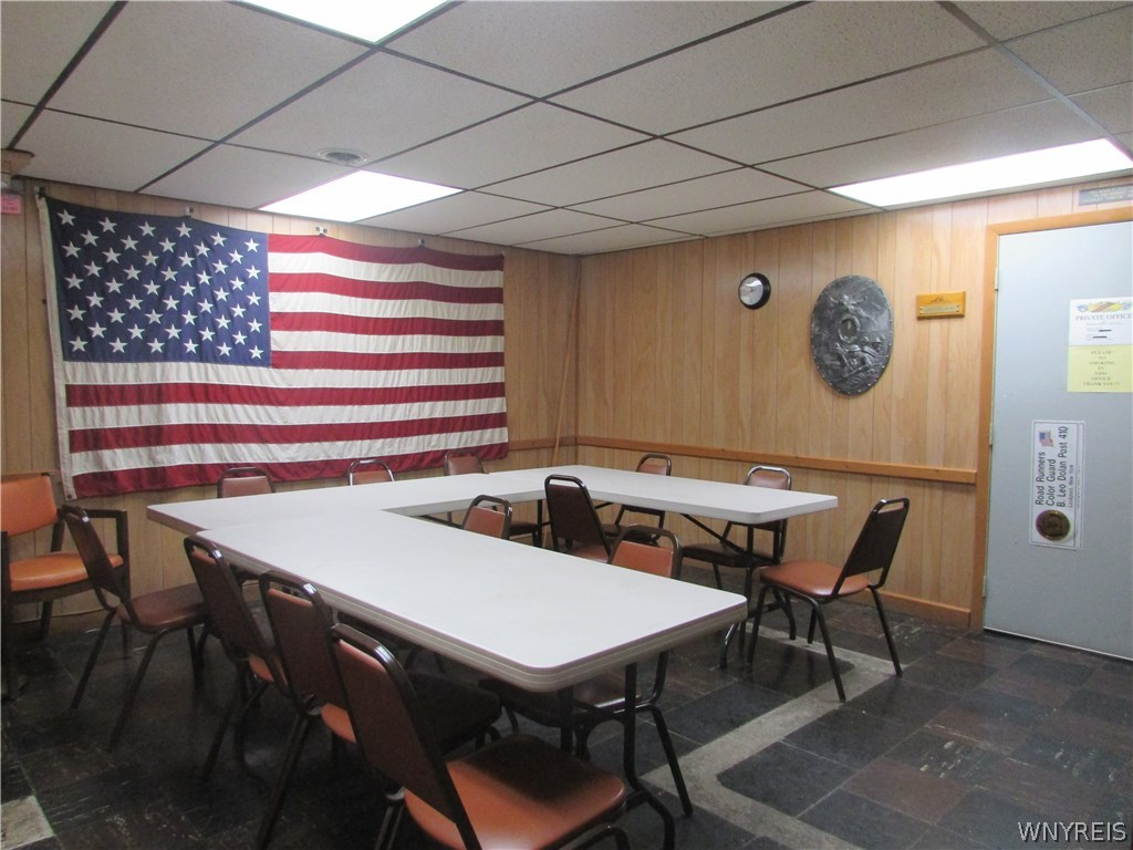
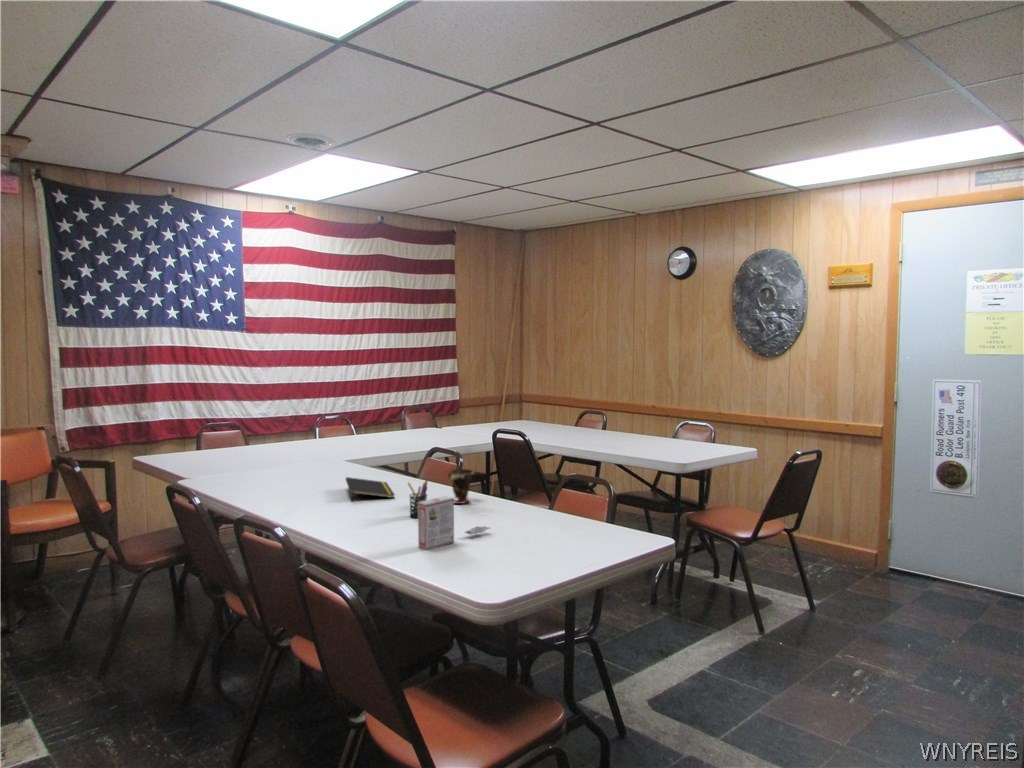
+ cup (461, 486)
+ snack box (453, 517)
+ pen holder (420, 497)
+ notepad (369, 487)
